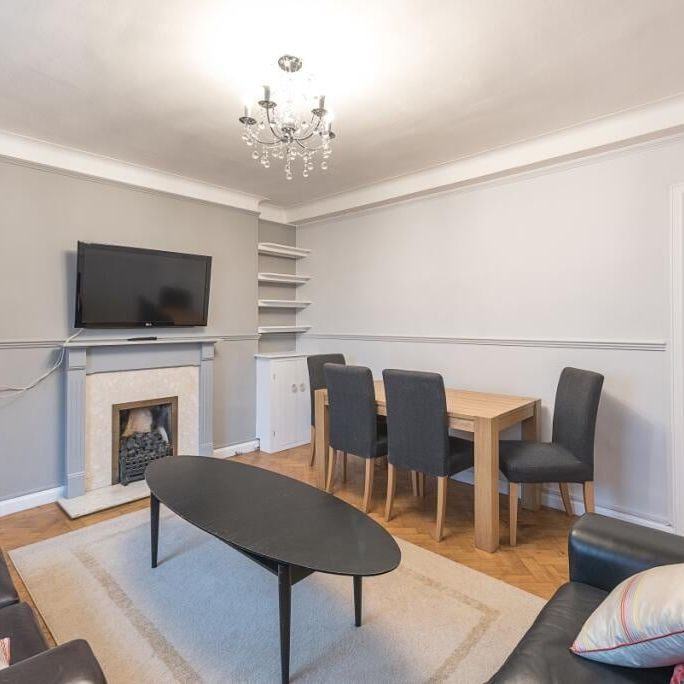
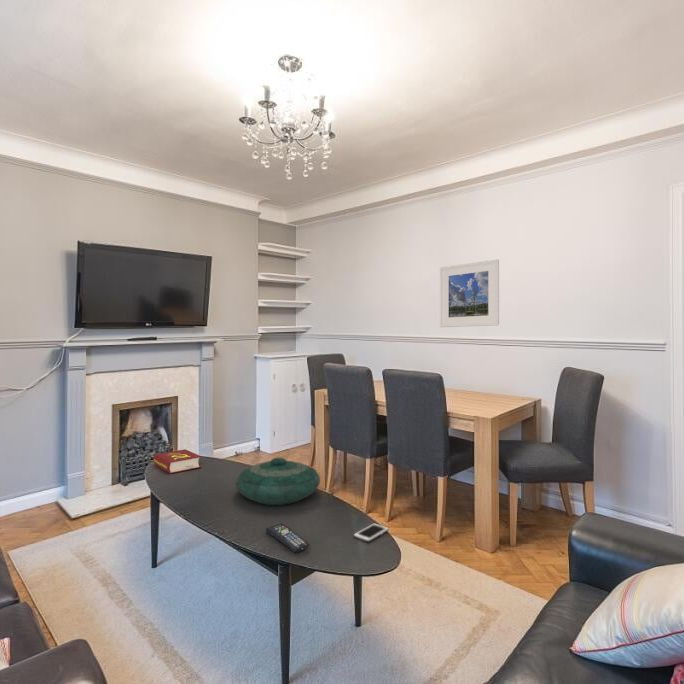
+ remote control (286, 536)
+ decorative bowl (278, 477)
+ cell phone (371, 532)
+ book (177, 460)
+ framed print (468, 295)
